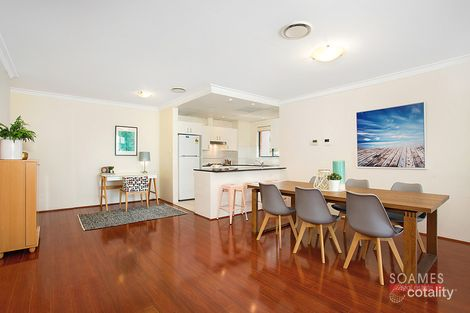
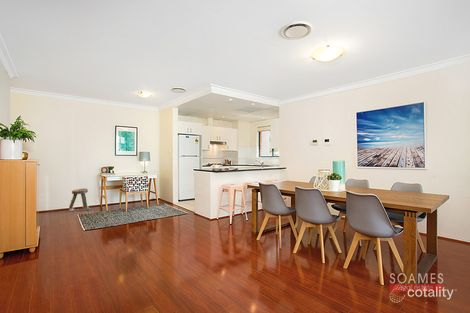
+ stool (82, 199)
